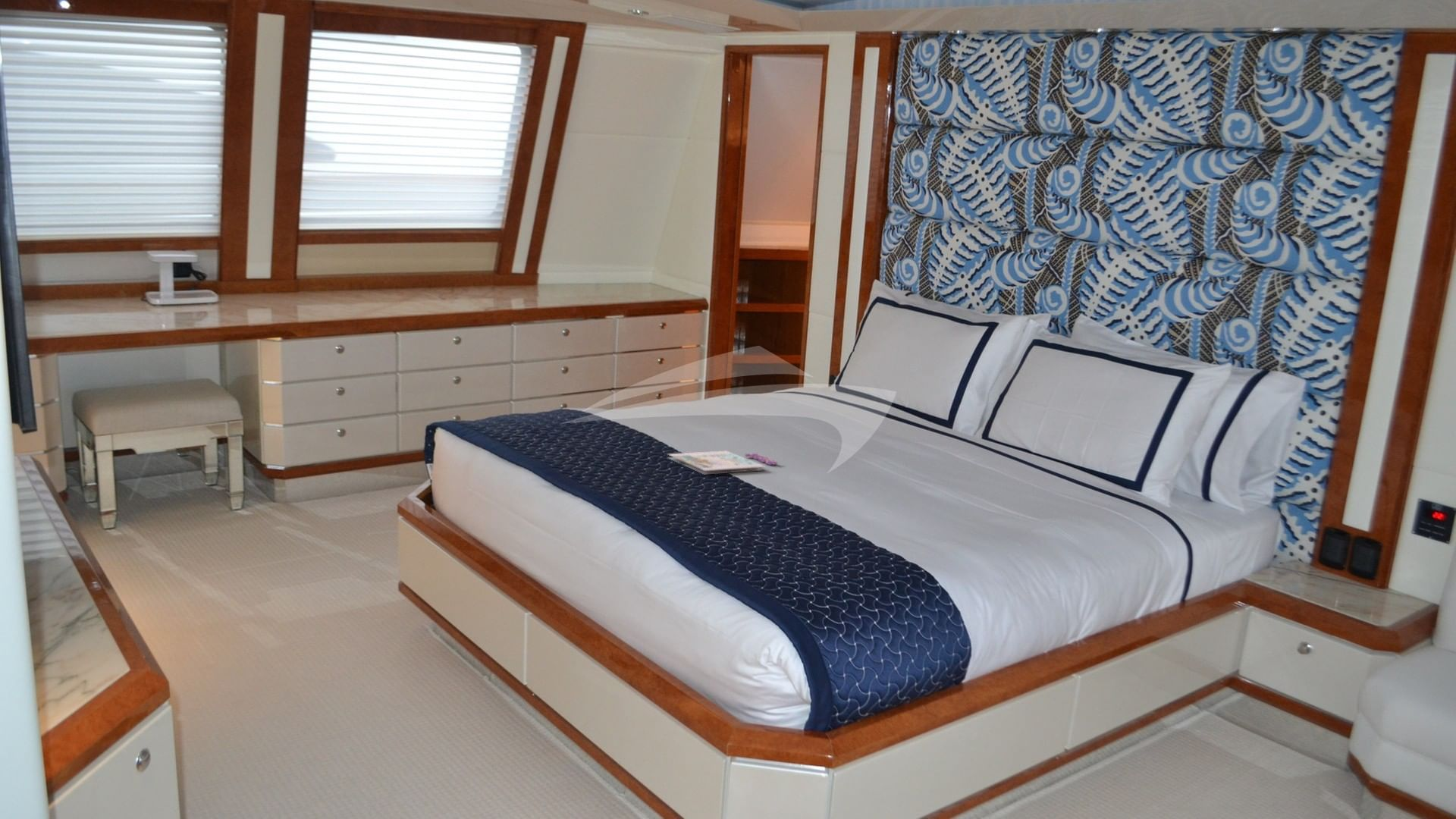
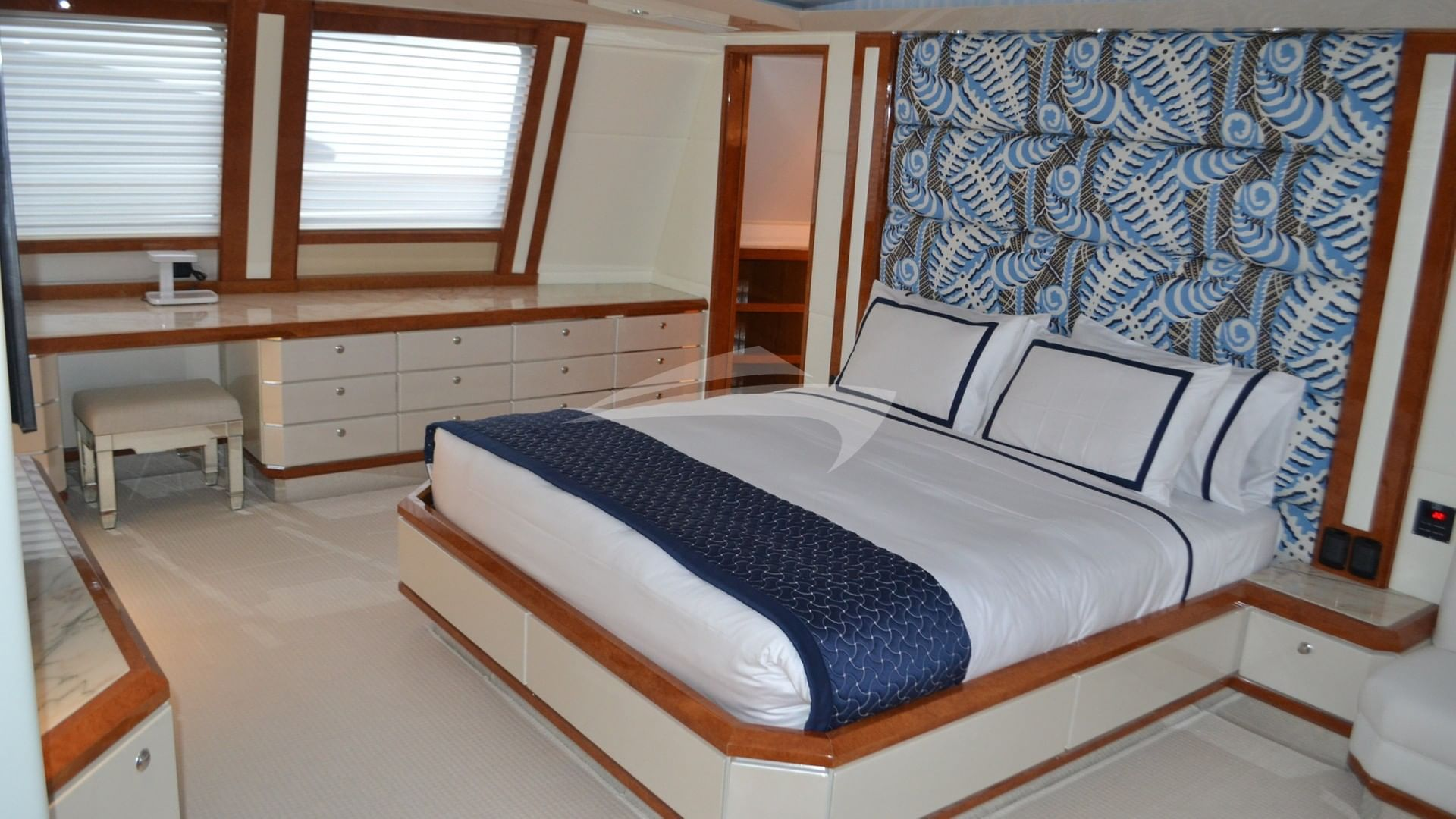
- magazine (727, 461)
